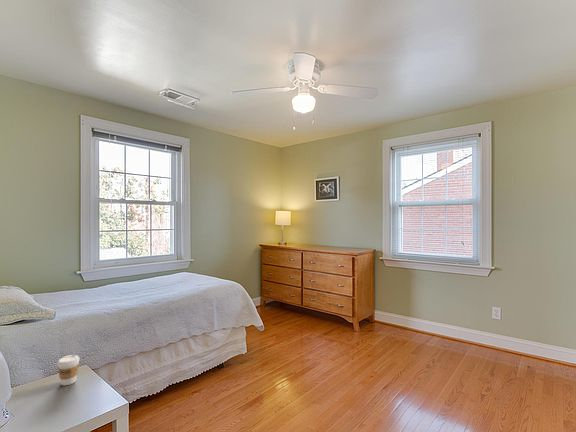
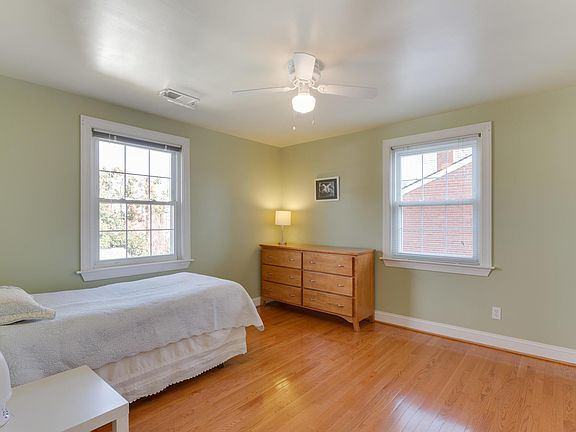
- coffee cup (68, 369)
